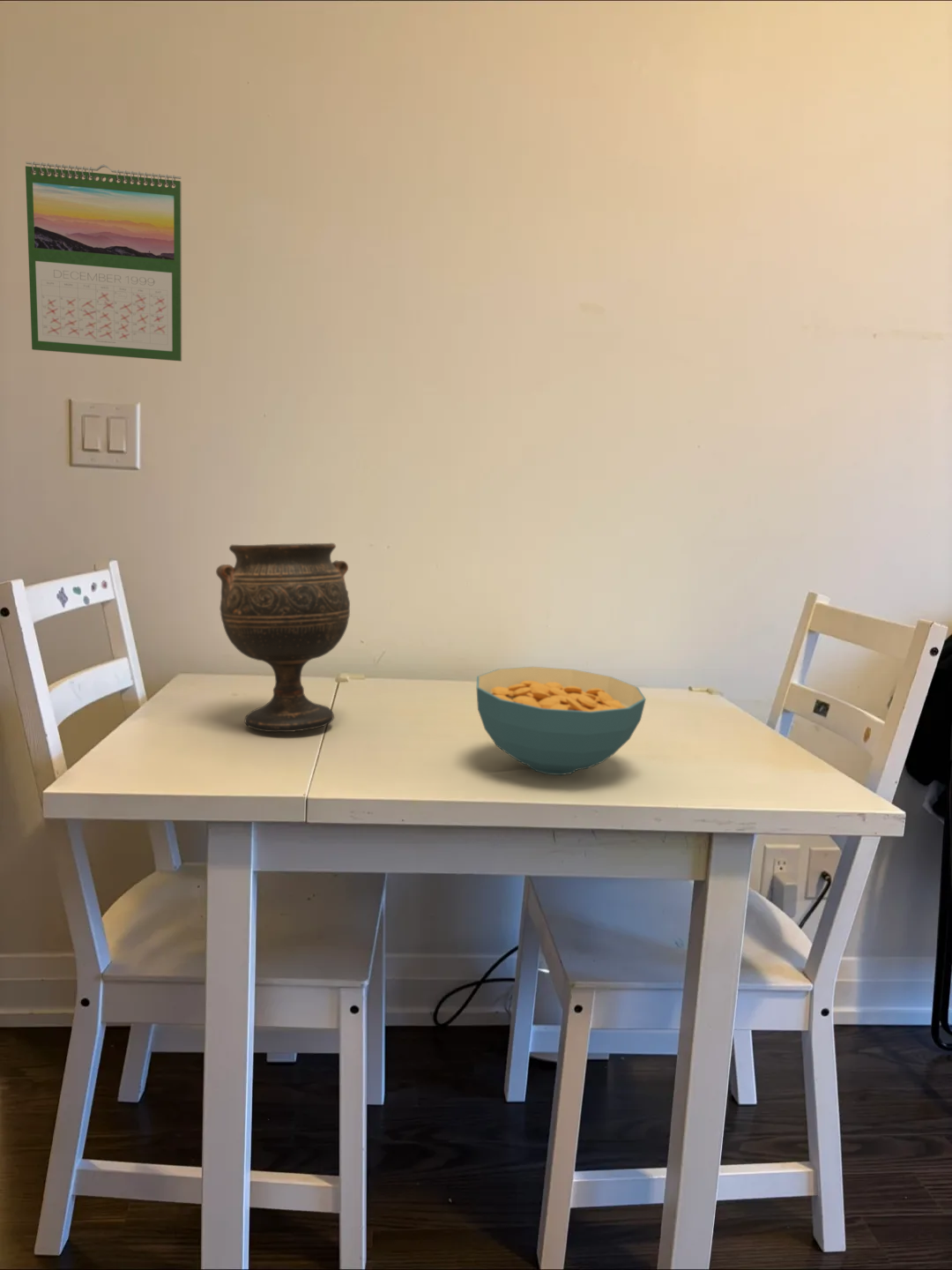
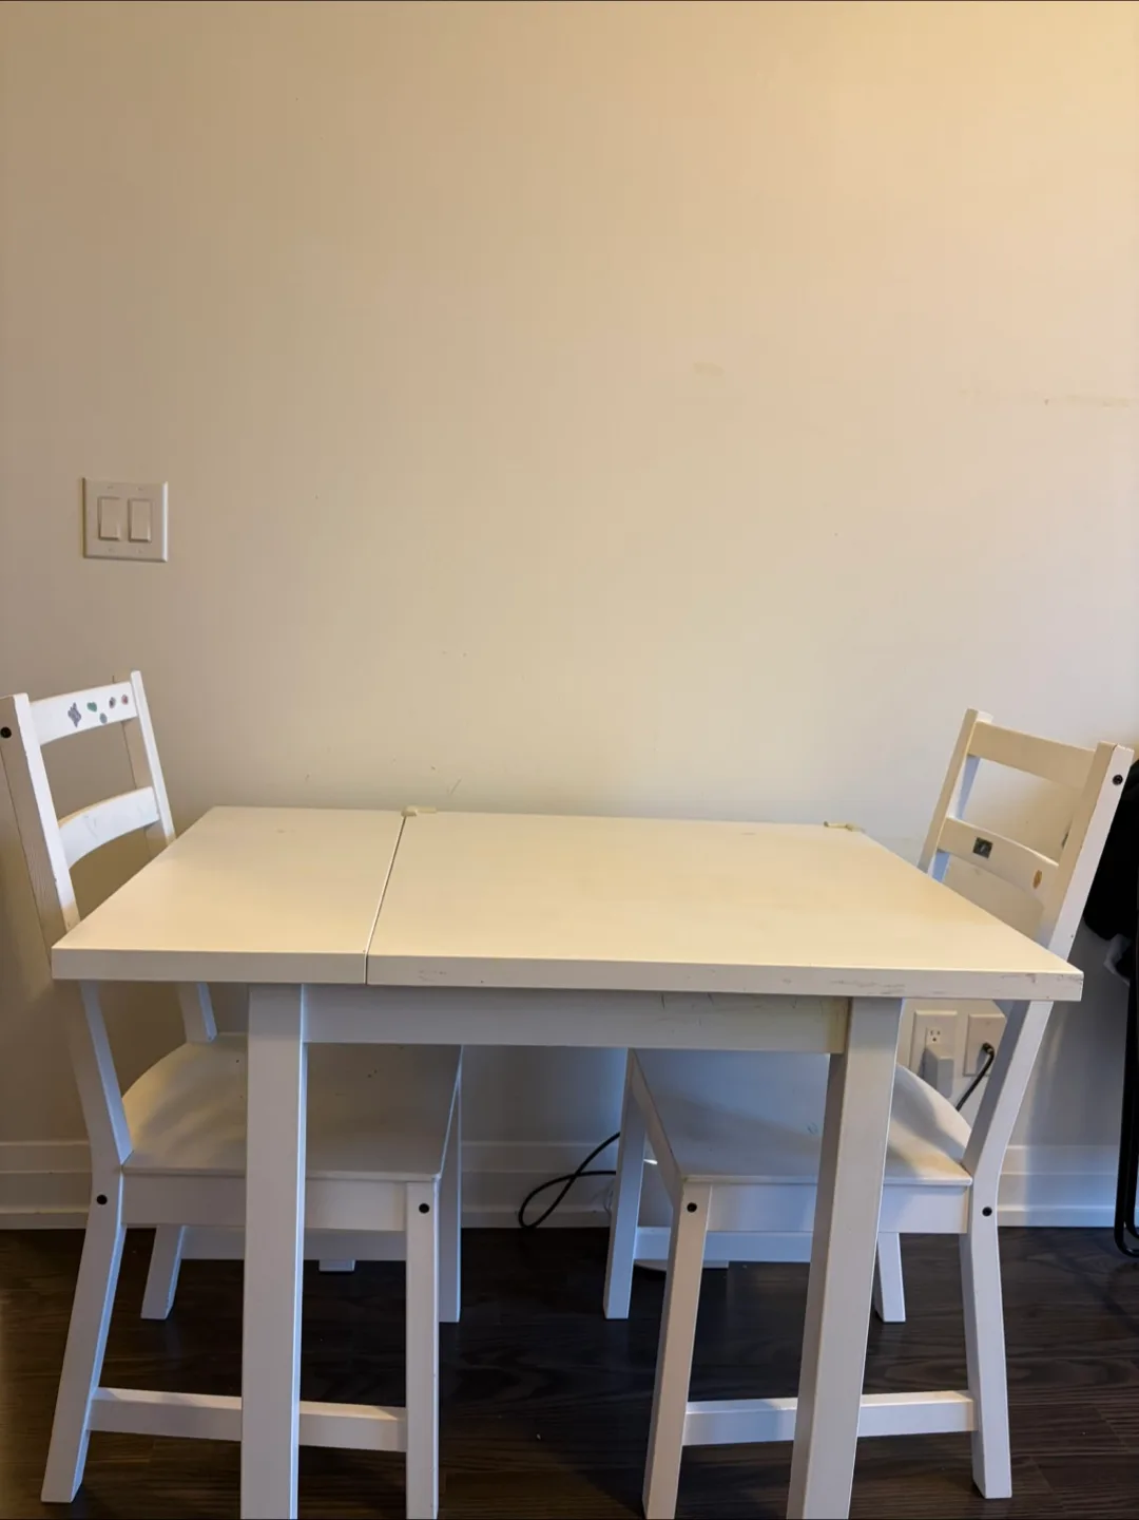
- cereal bowl (555, 727)
- calendar (106, 262)
- goblet (285, 632)
